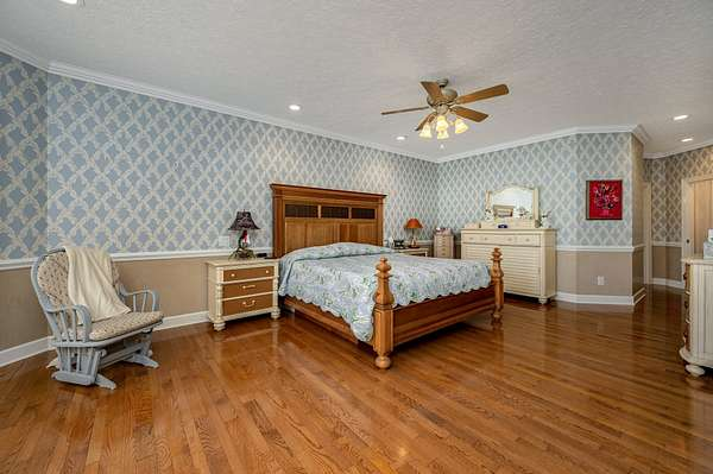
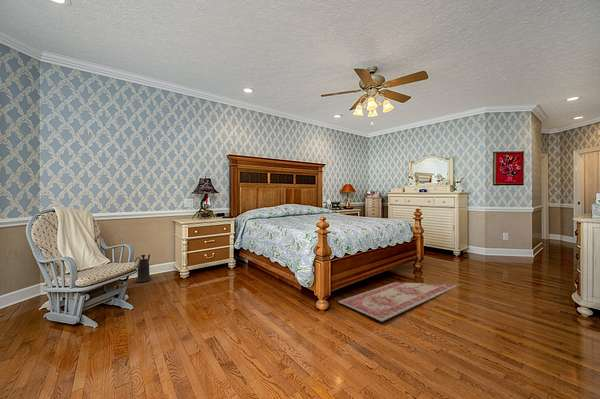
+ rug (408, 290)
+ watering can (141, 268)
